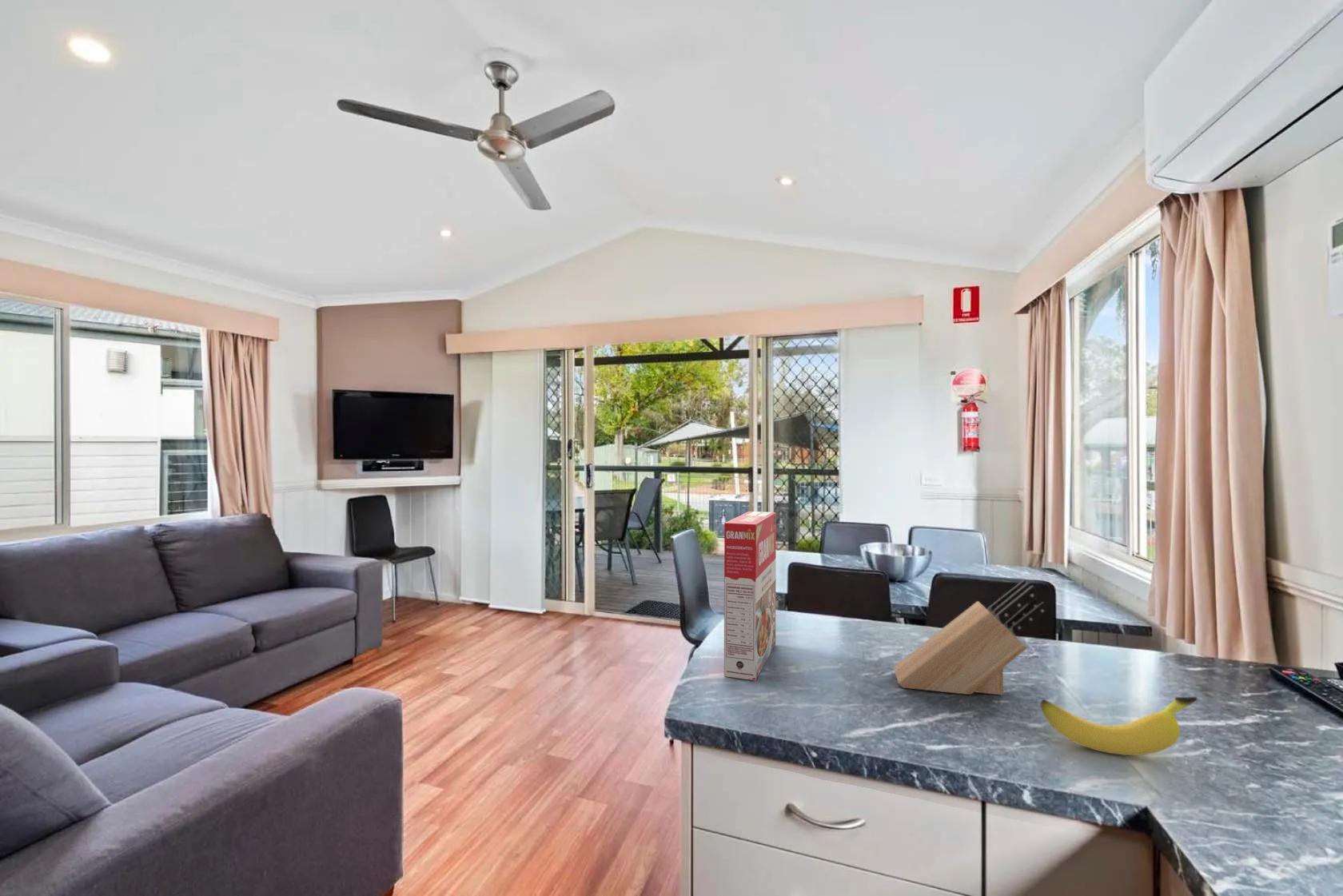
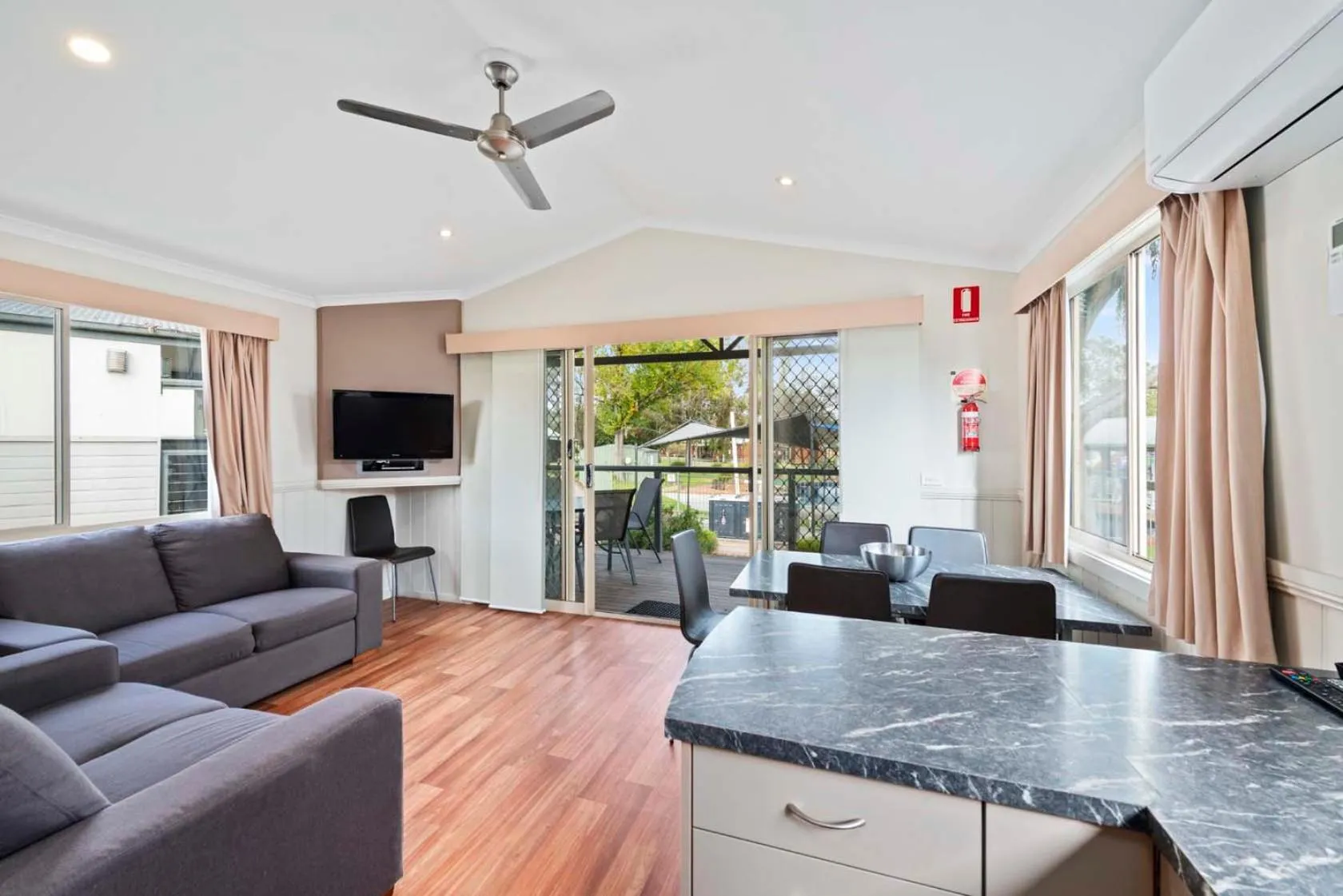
- banana (1115, 725)
- cereal box (751, 587)
- knife block (966, 632)
